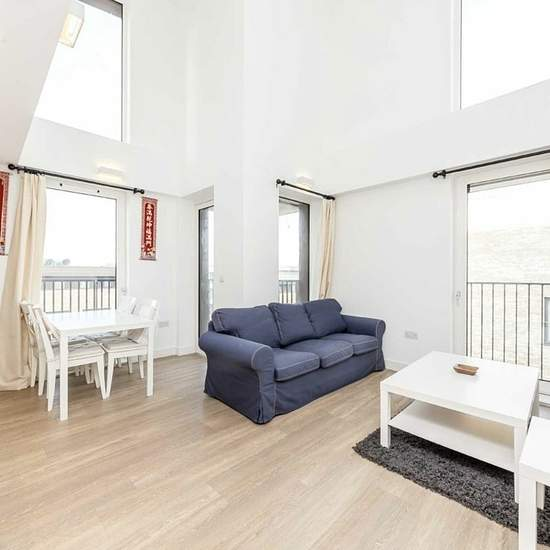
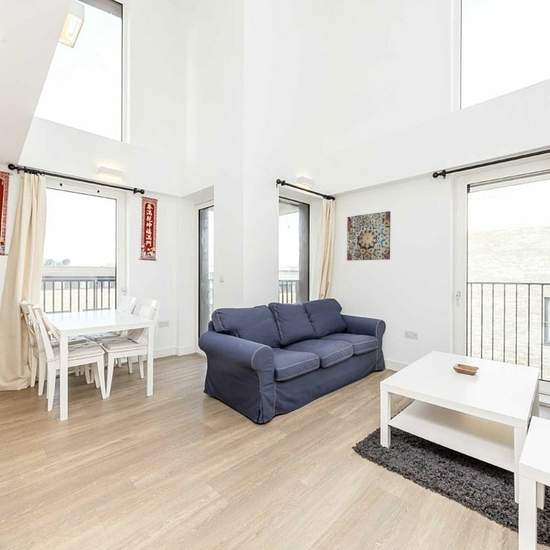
+ wall art (367, 237)
